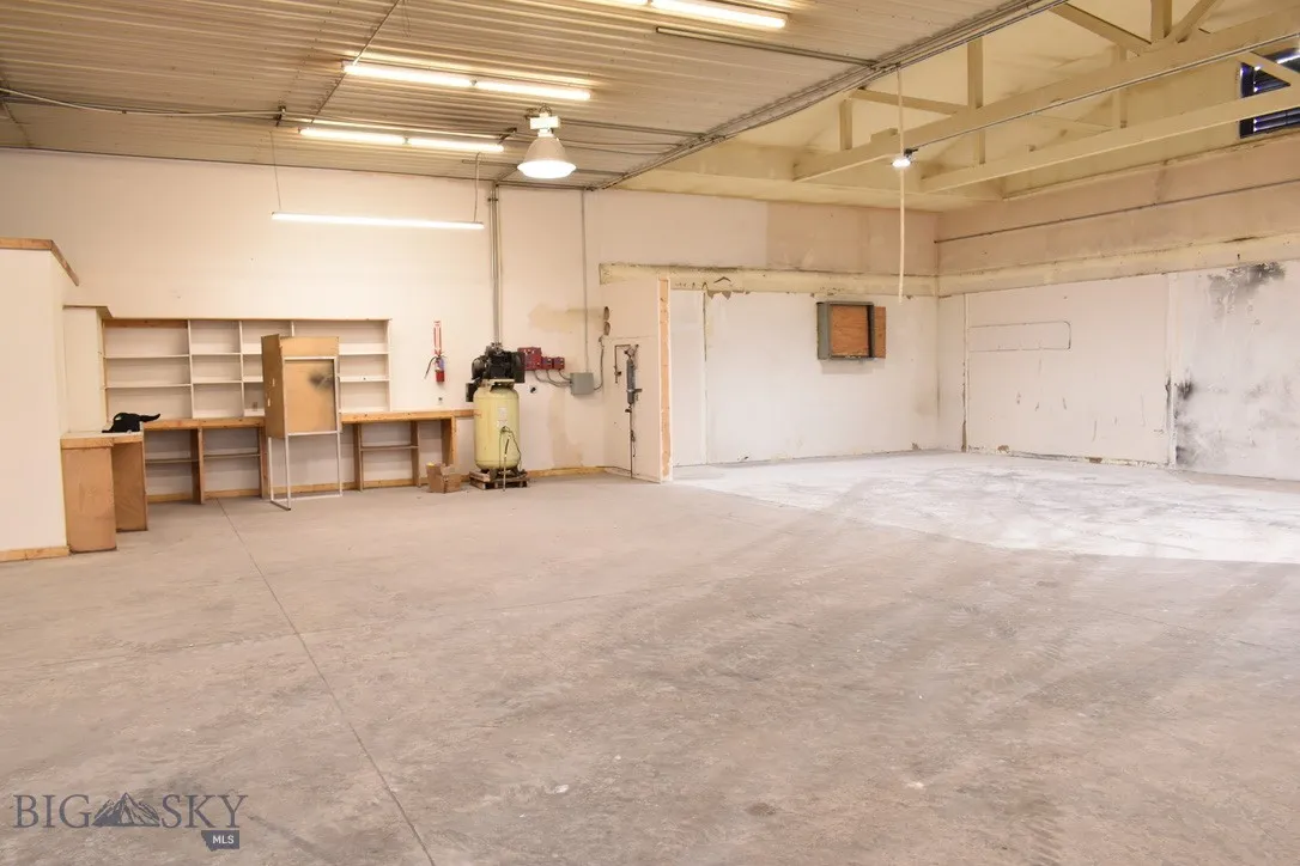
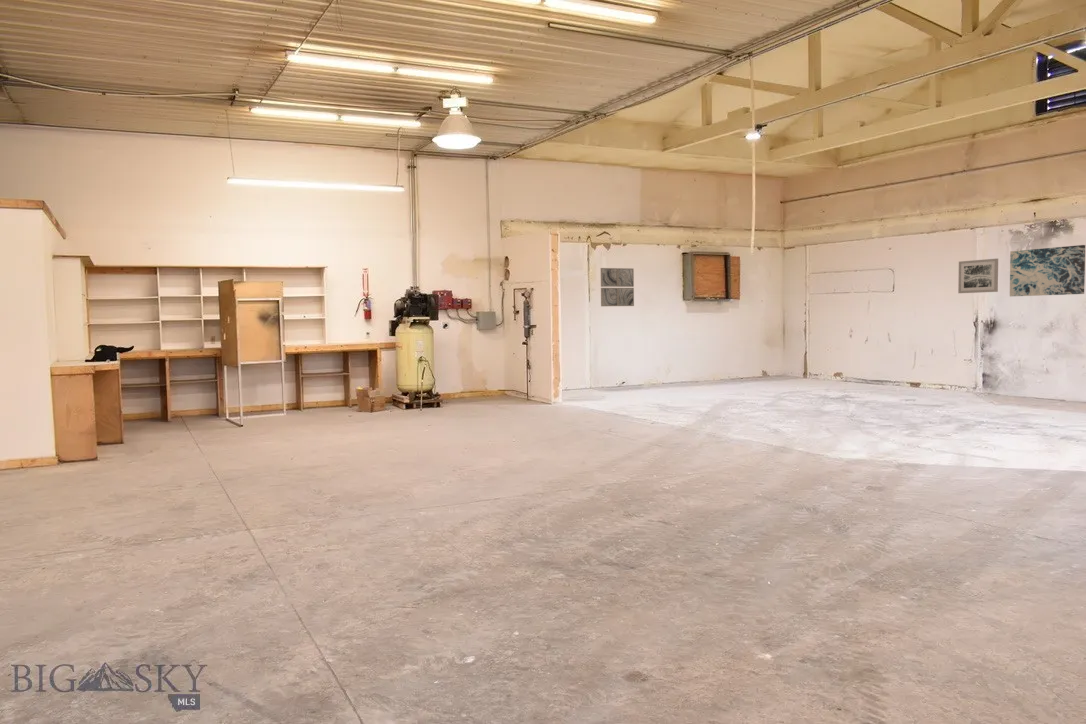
+ wall art (617, 286)
+ wall art (1046, 271)
+ wall art (977, 276)
